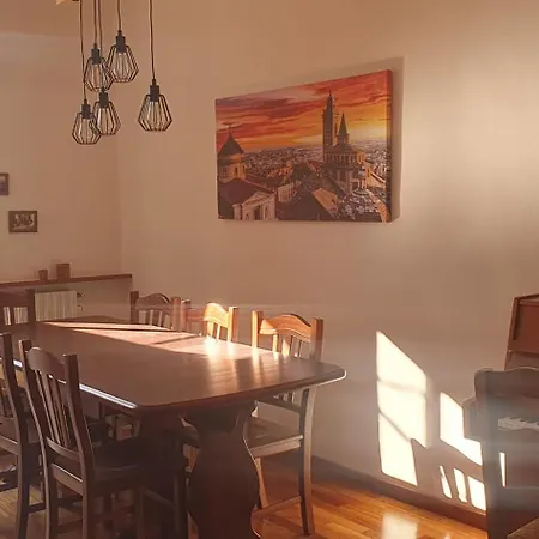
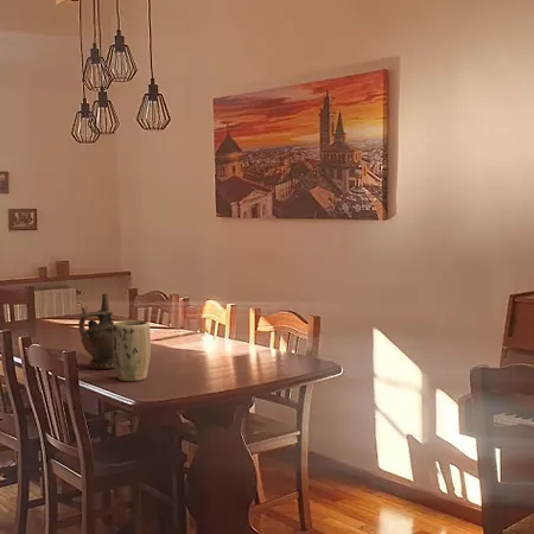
+ ceremonial vessel (102, 330)
+ plant pot (131, 350)
